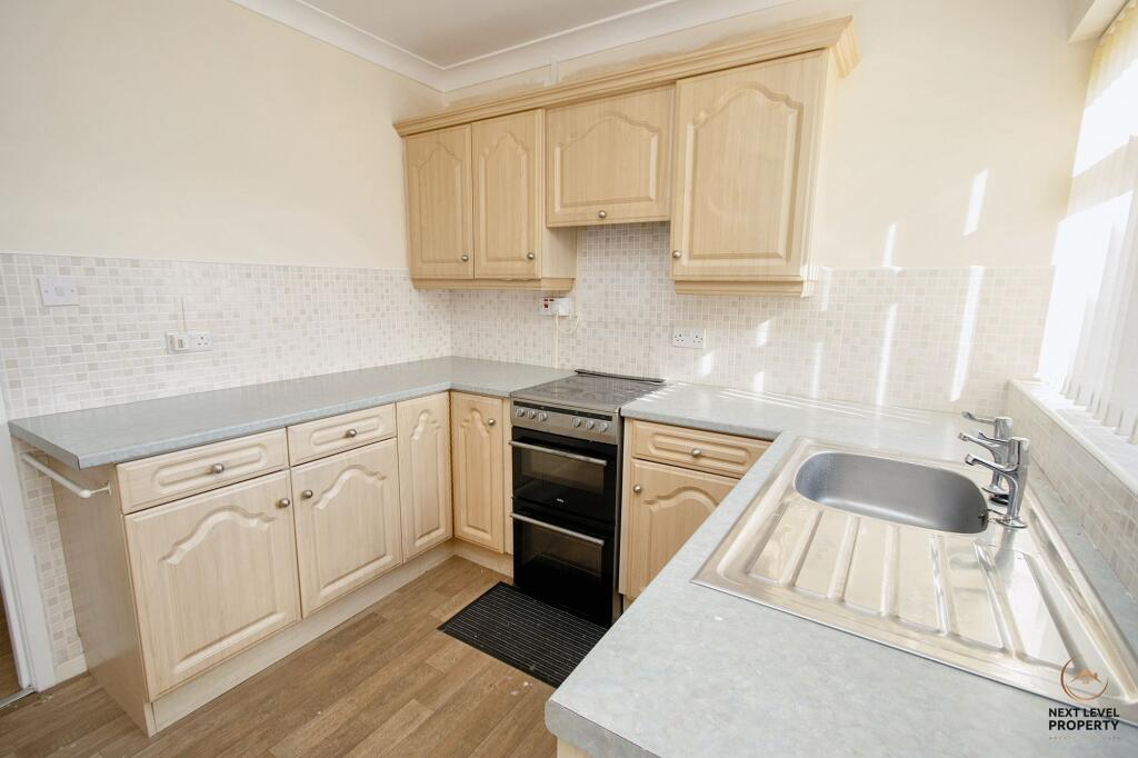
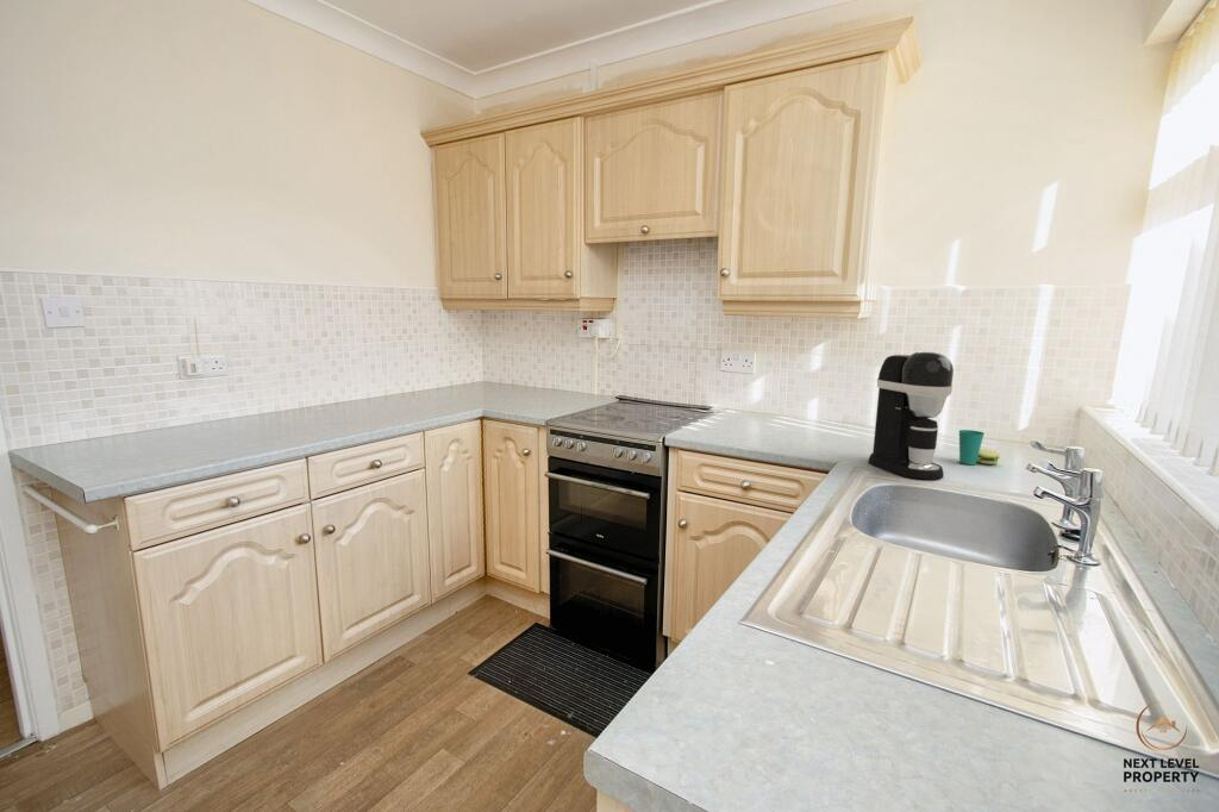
+ coffee maker (909, 410)
+ cup (979, 446)
